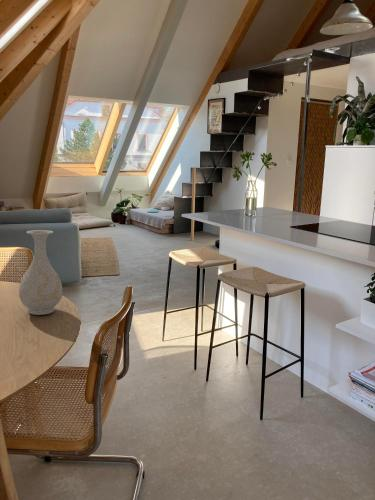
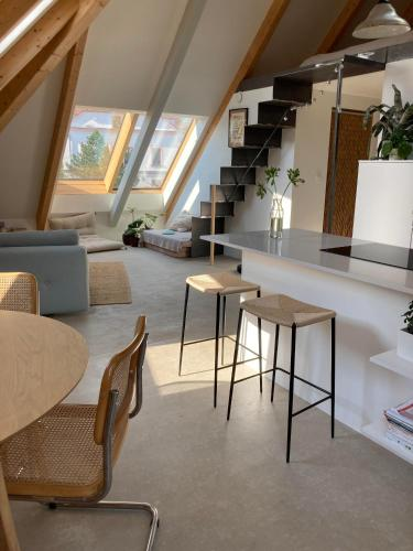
- vase (40, 271)
